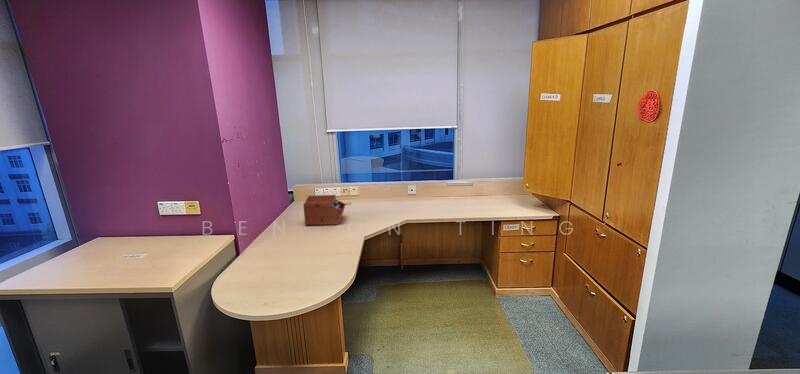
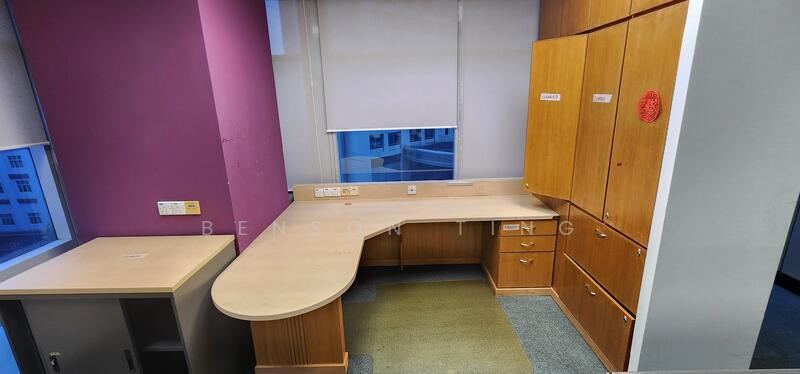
- sewing box (325, 209)
